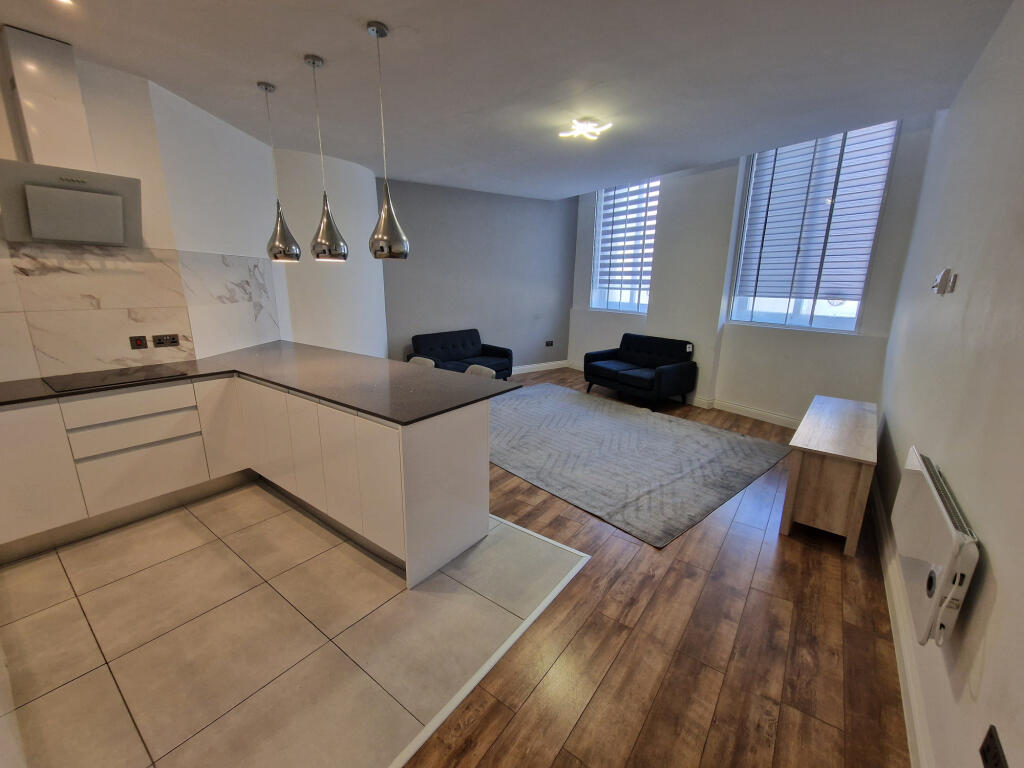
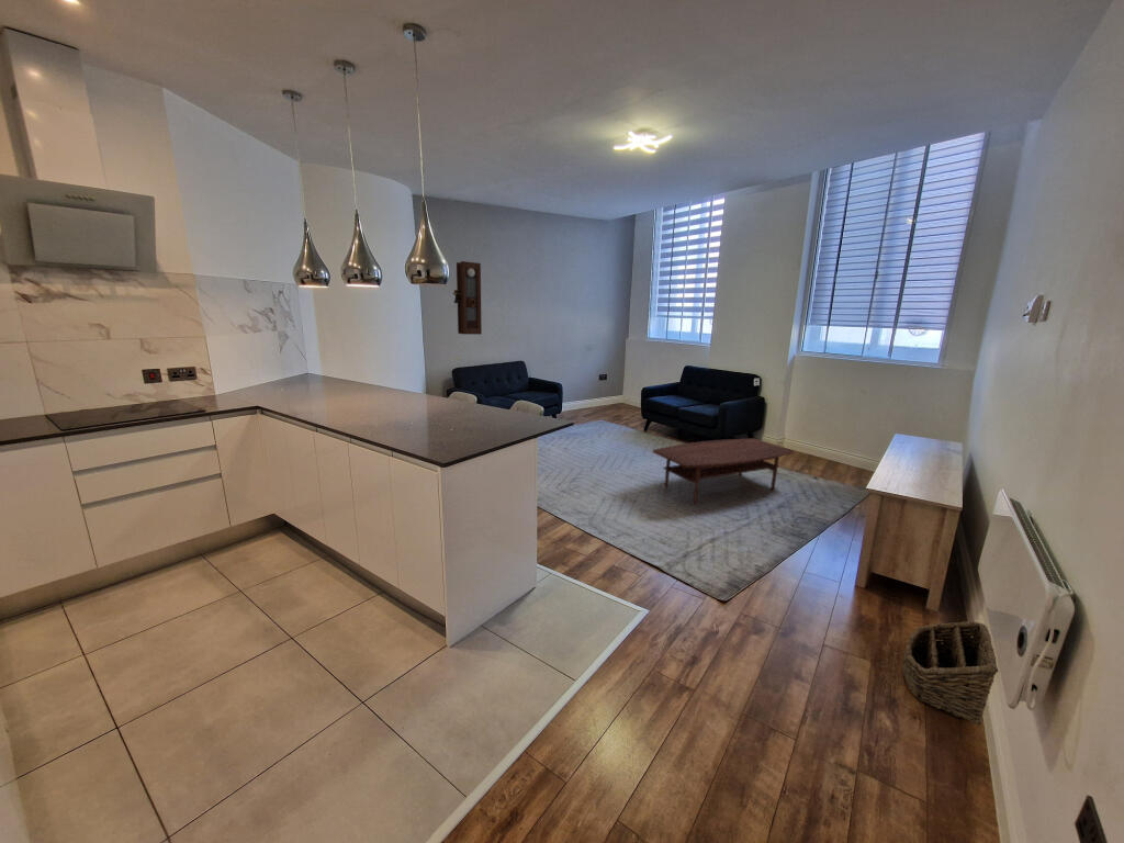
+ pendulum clock (467, 299)
+ basket (944, 656)
+ coffee table (721, 469)
